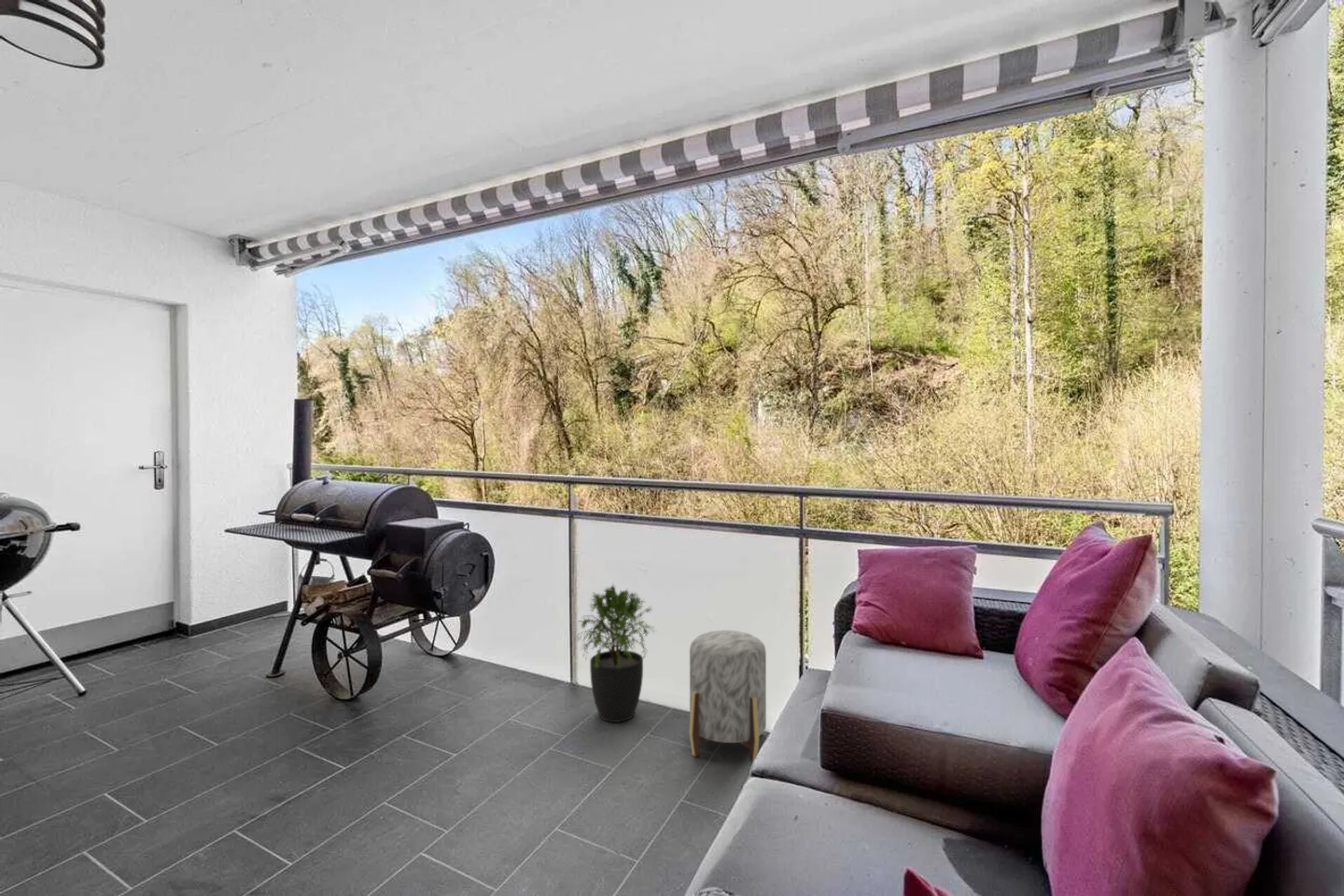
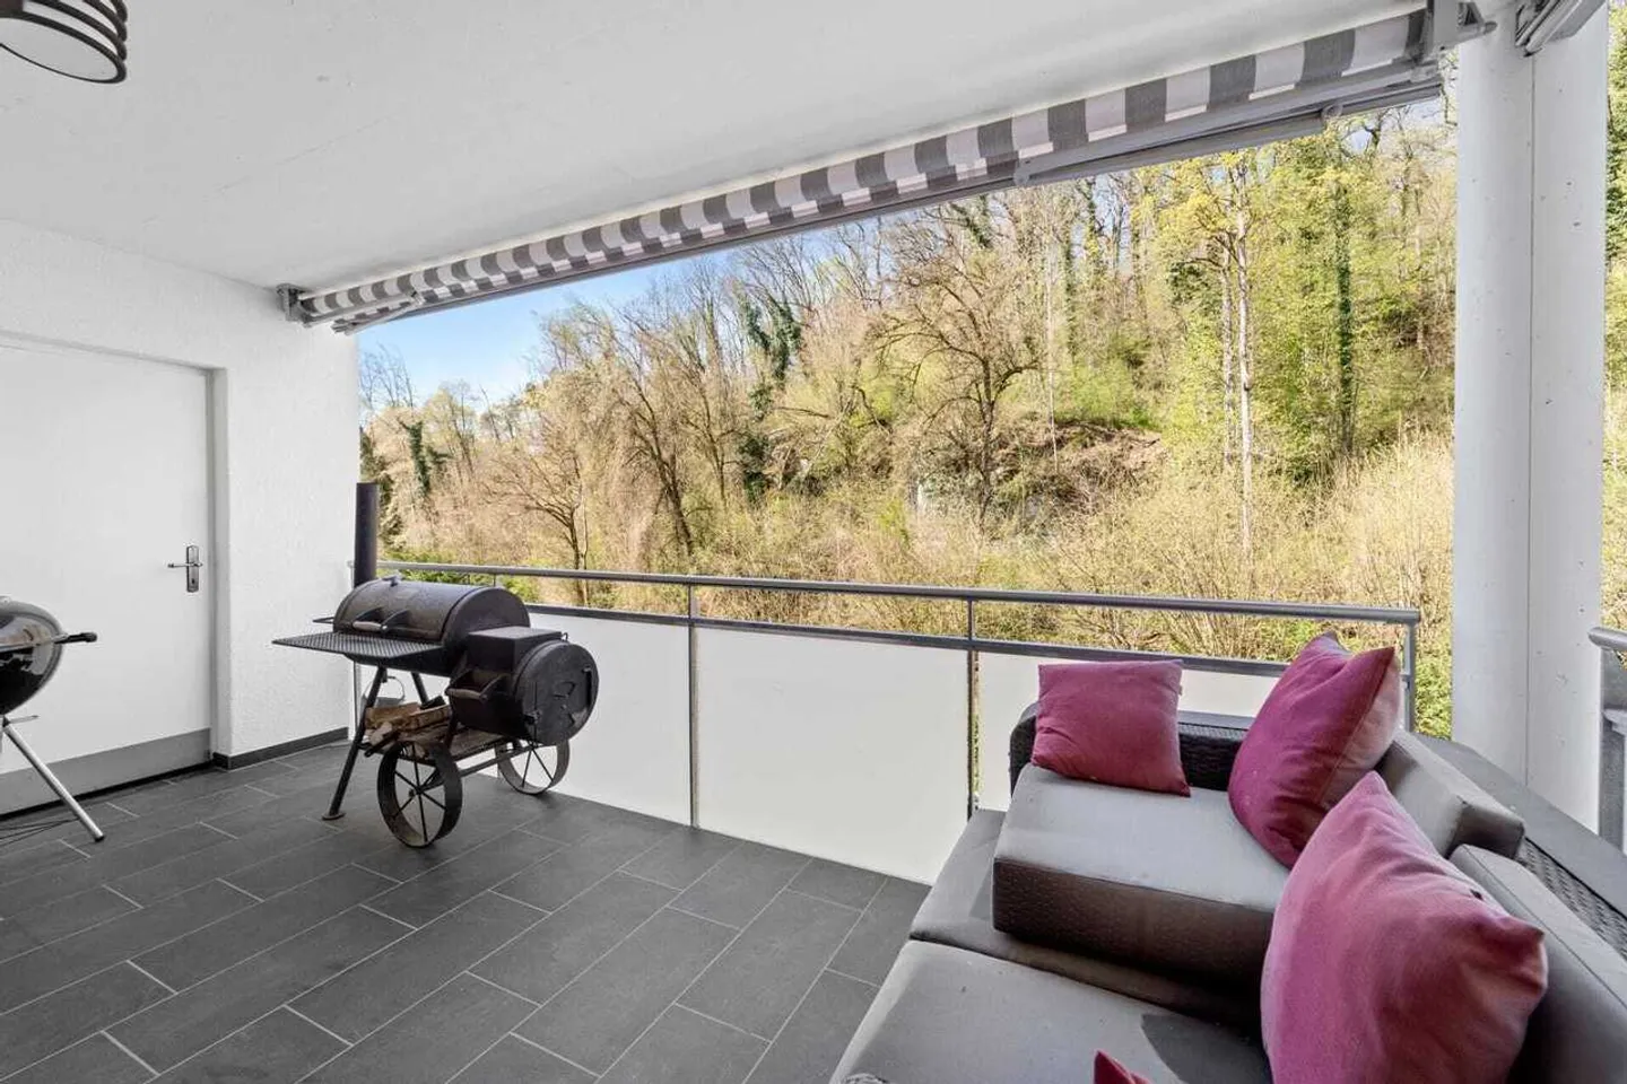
- potted plant (613, 647)
- stool (727, 689)
